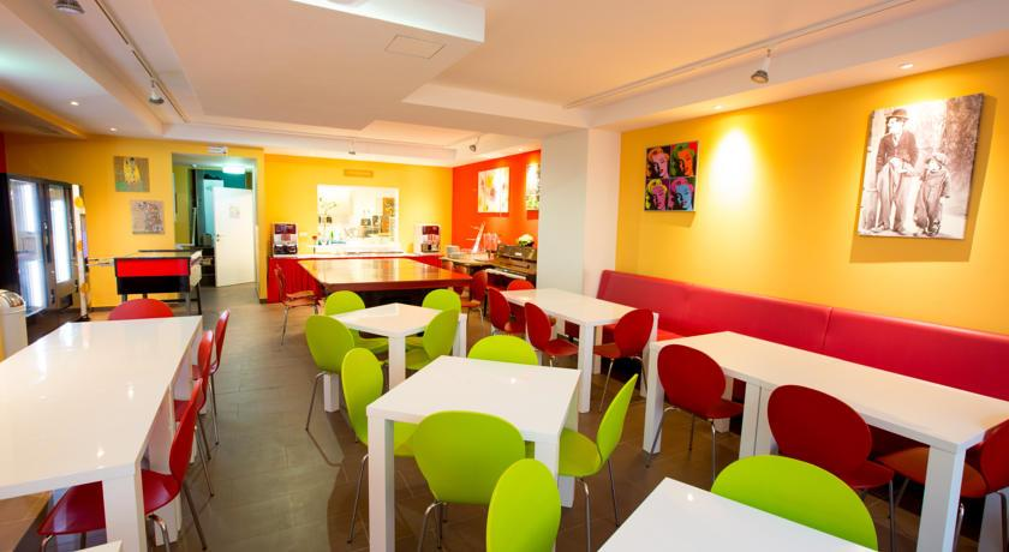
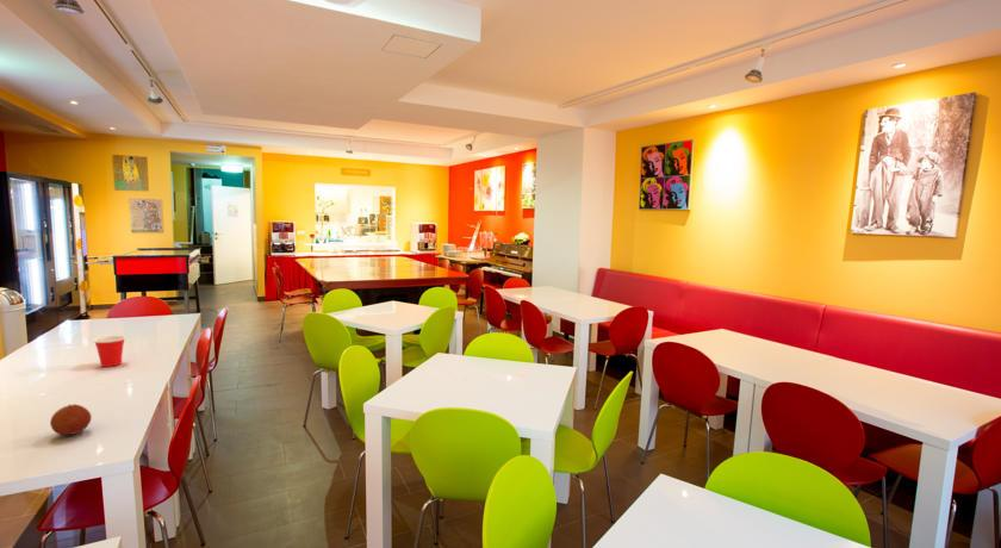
+ cup (110, 351)
+ fruit (70, 418)
